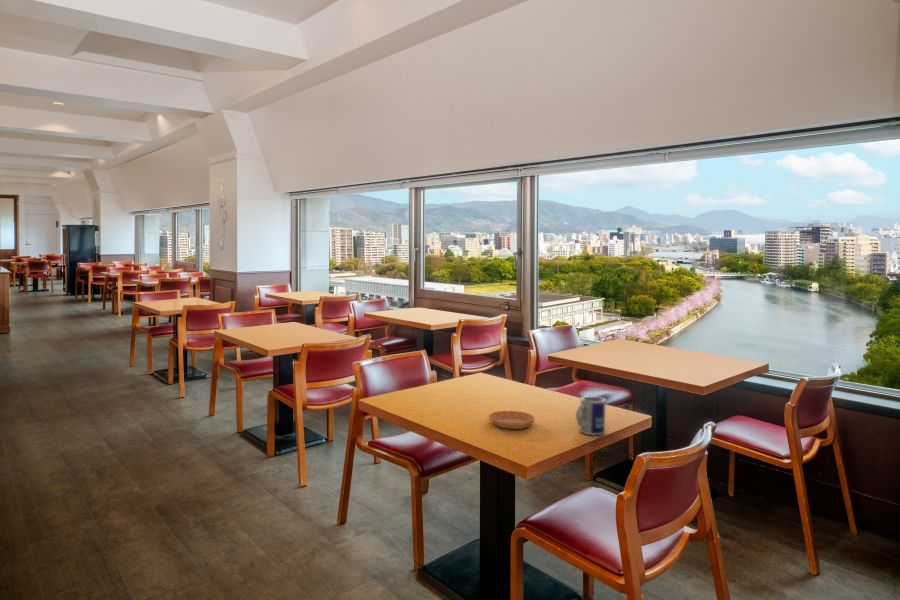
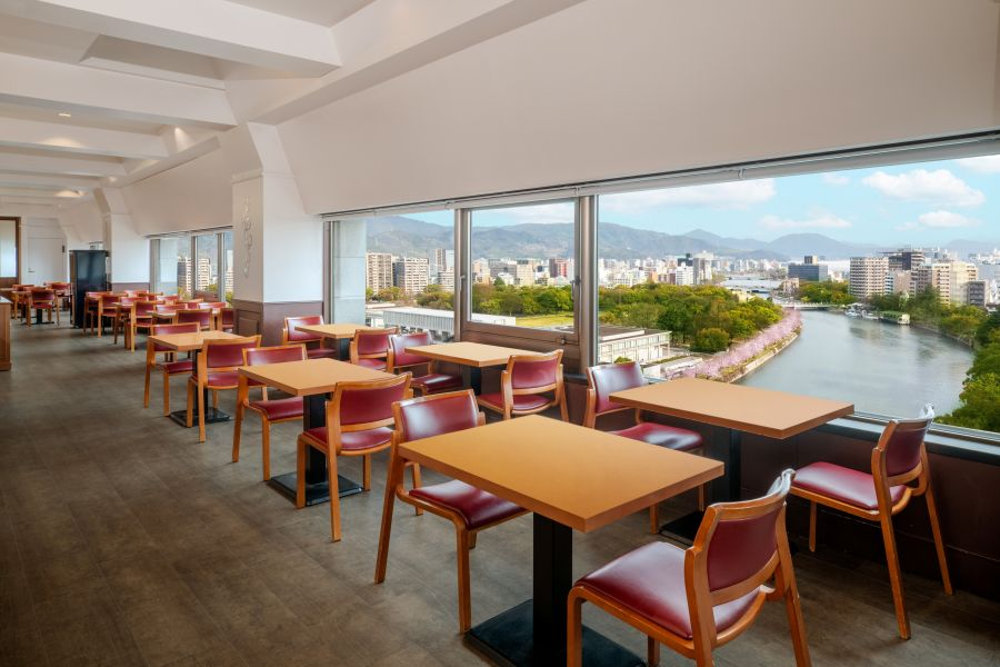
- mug (588, 416)
- saucer (511, 420)
